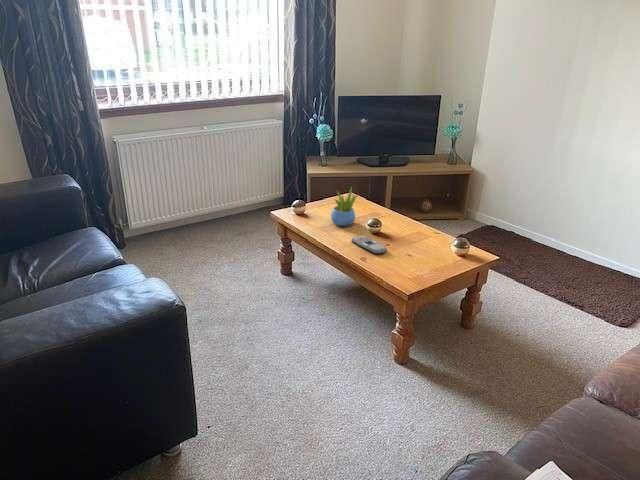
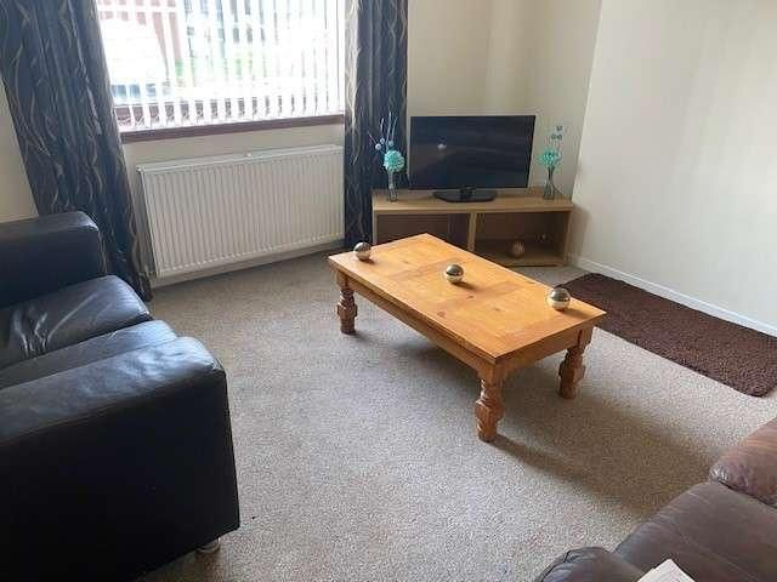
- succulent plant (344, 206)
- remote control (369, 244)
